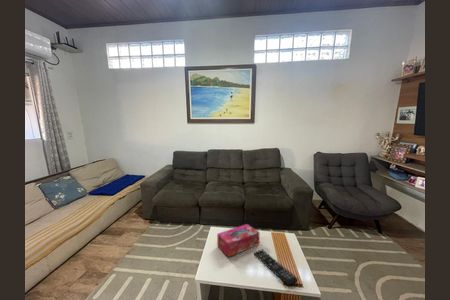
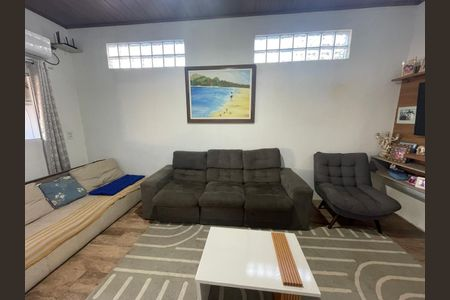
- remote control (273, 264)
- tissue box (238, 239)
